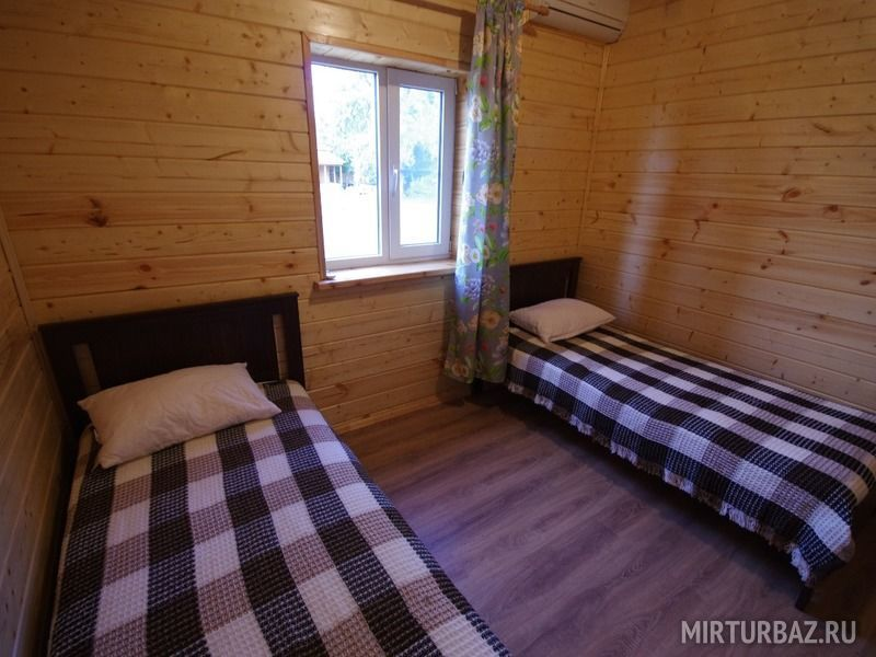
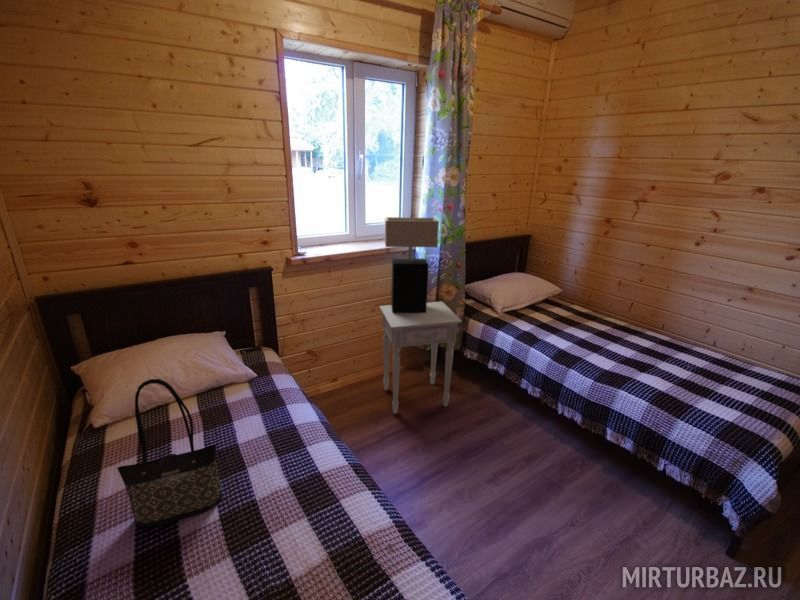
+ nightstand (414, 345)
+ table lamp (409, 265)
+ tote bag (167, 455)
